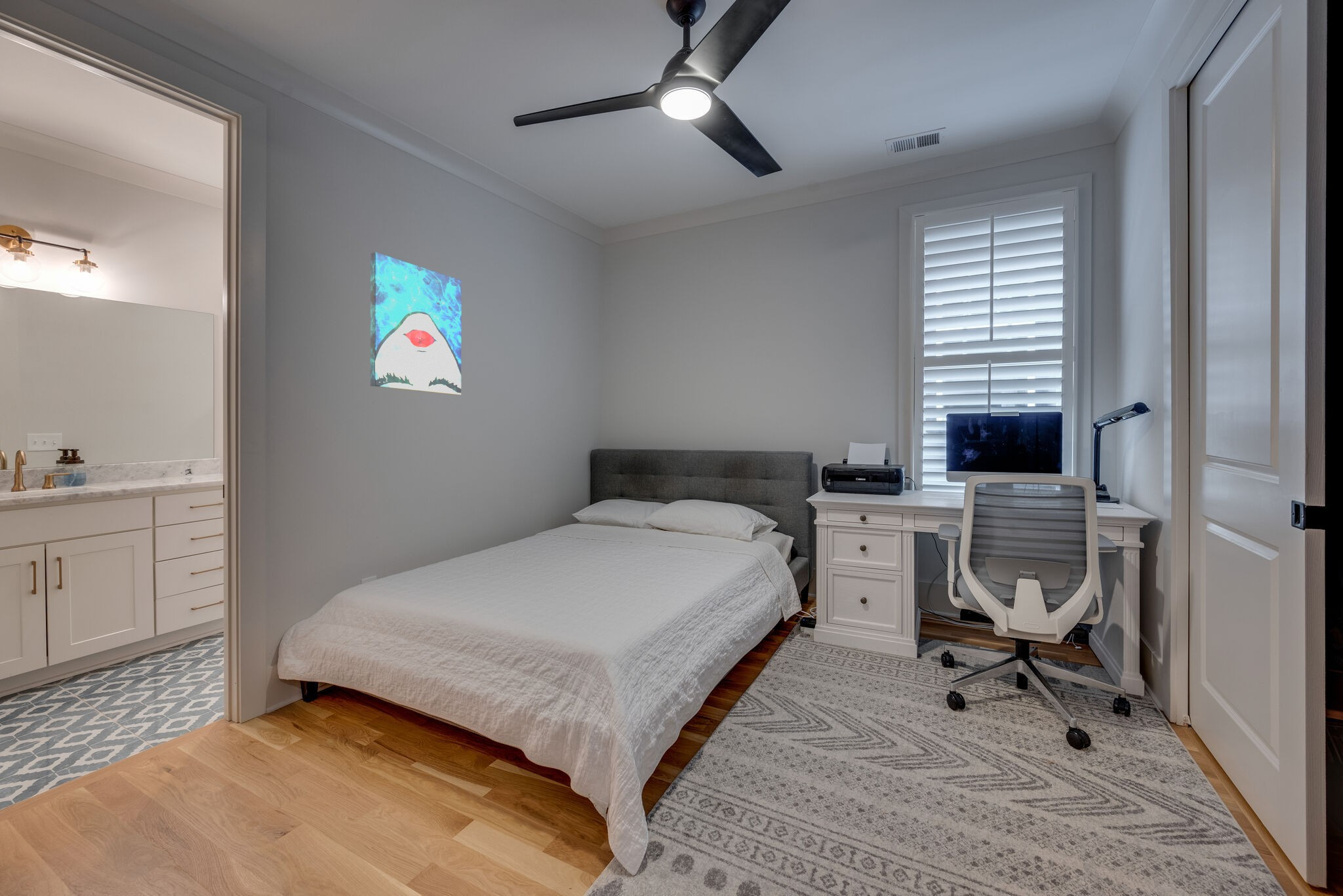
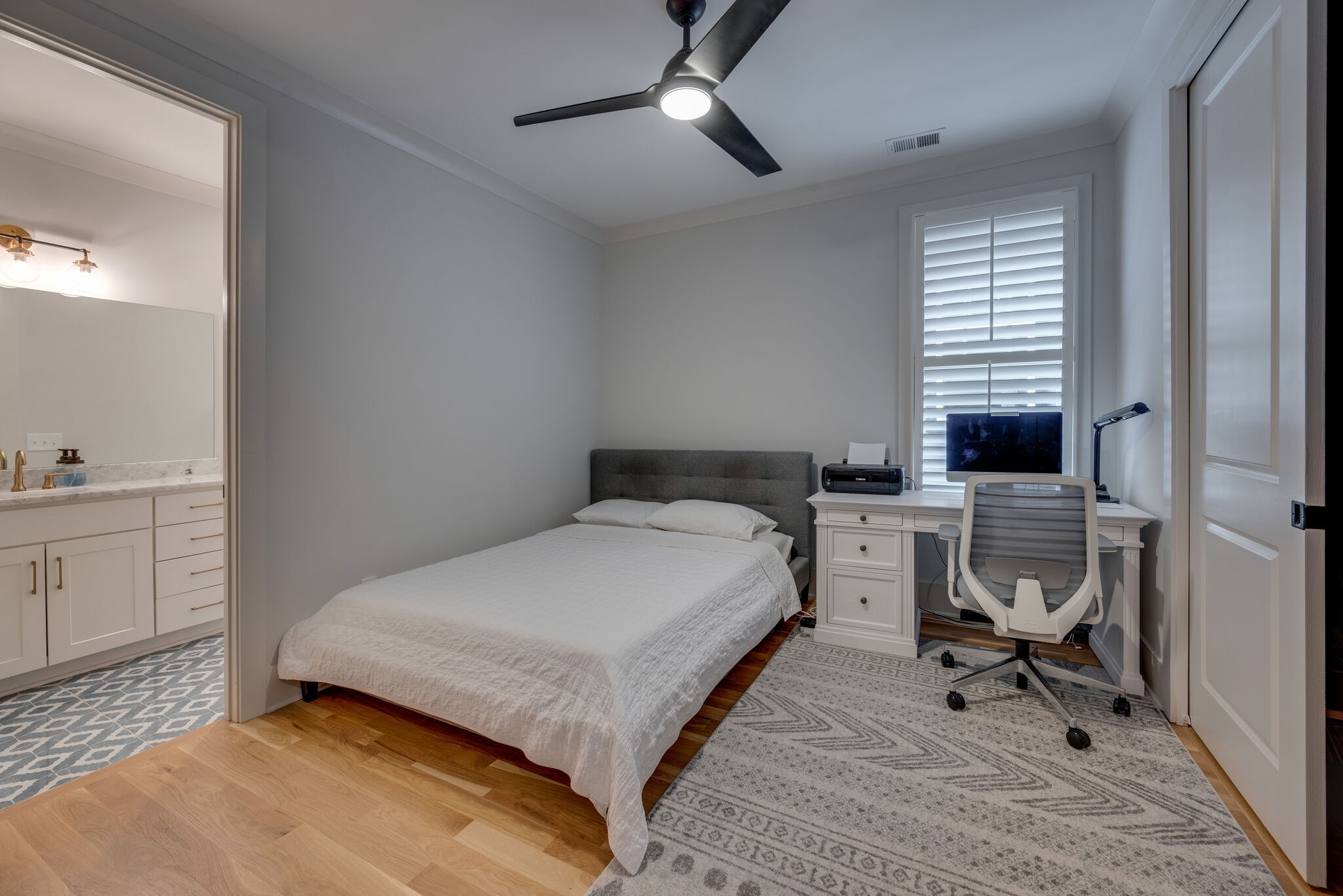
- wall art (419, 329)
